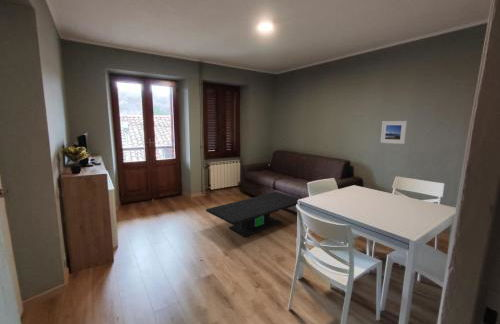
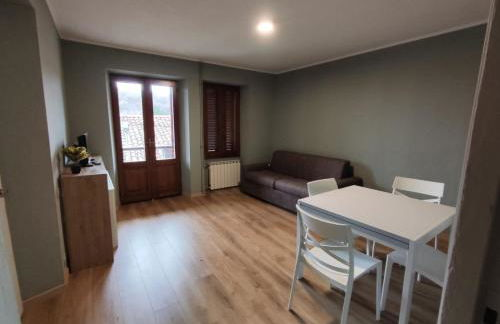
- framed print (393, 132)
- coffee table (258, 214)
